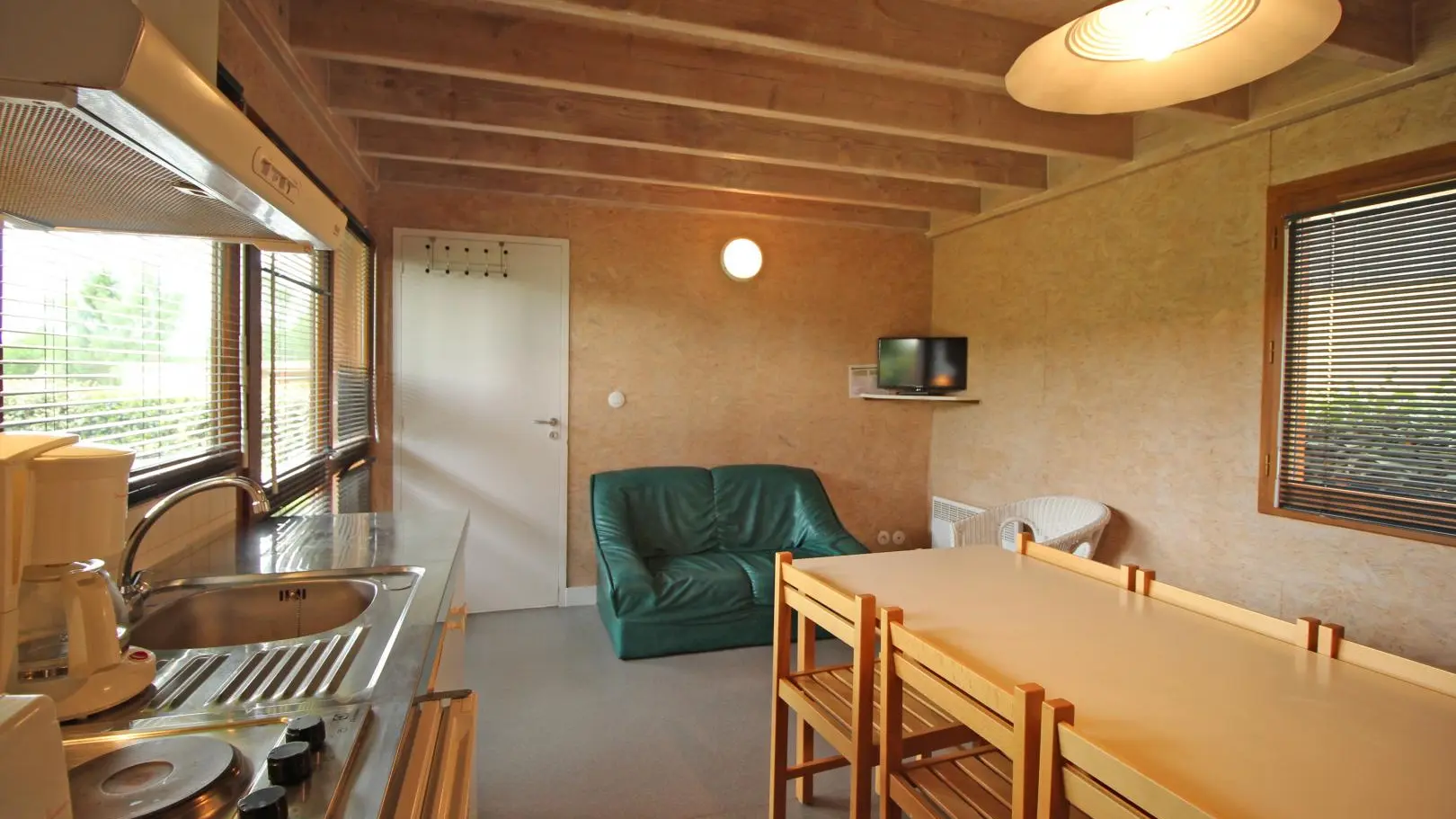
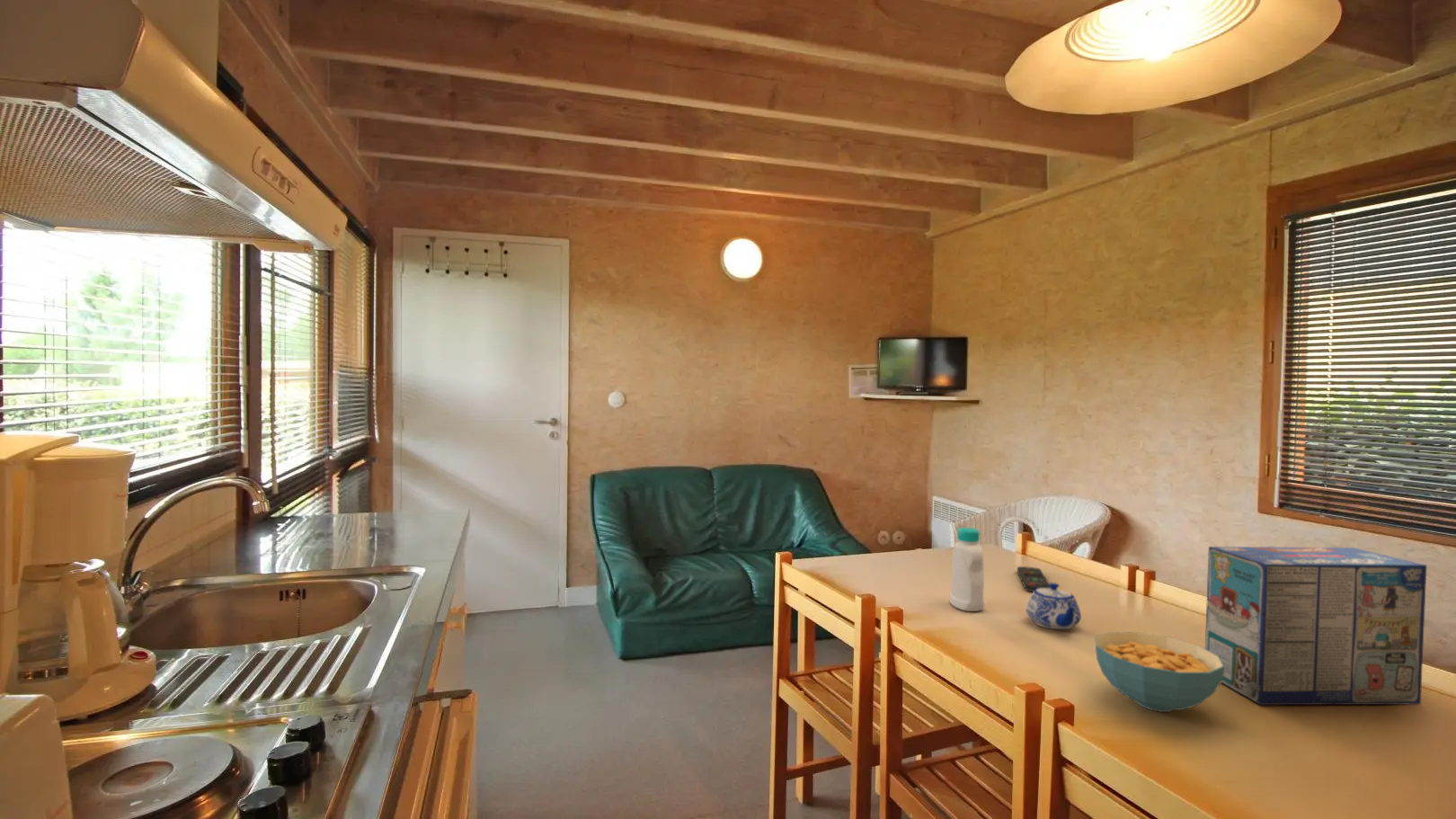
+ toaster pastry box (1310, 621)
+ cereal bowl (1155, 677)
+ remote control (1033, 578)
+ bottle (967, 567)
+ teapot (1055, 605)
